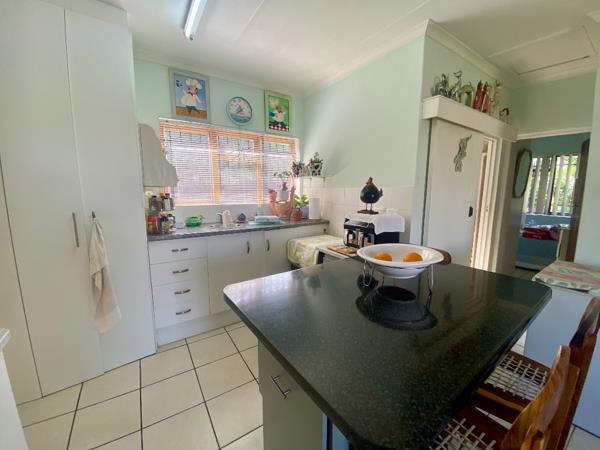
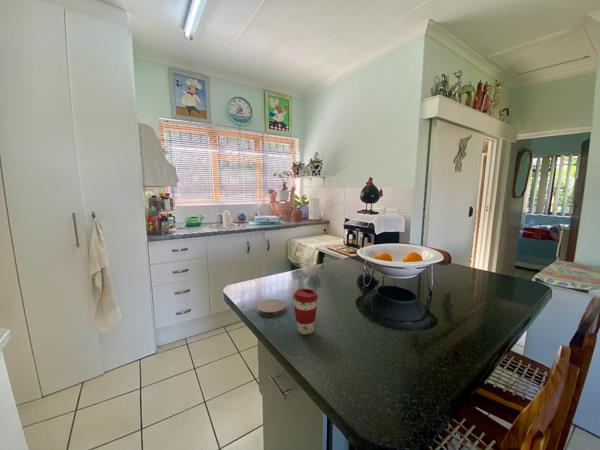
+ coaster (271, 307)
+ coffee cup (305, 311)
